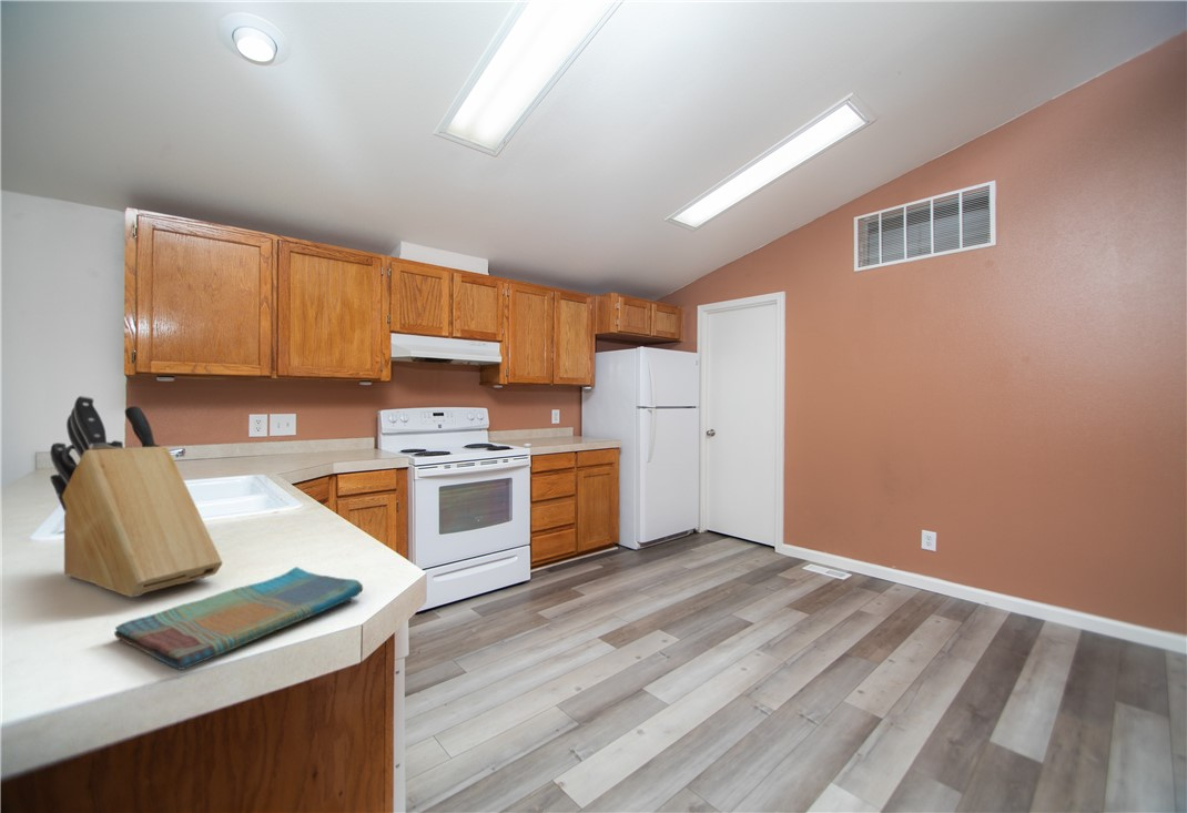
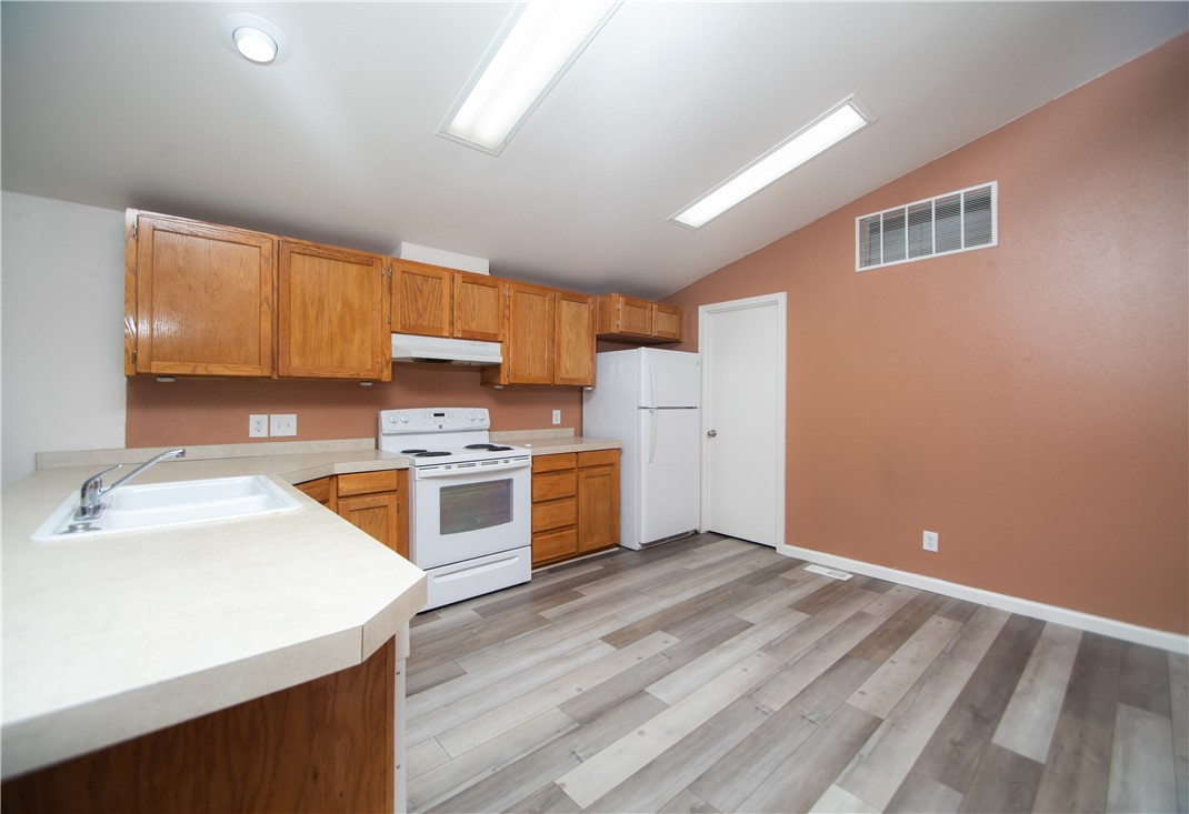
- knife block (130, 485)
- dish towel (252, 607)
